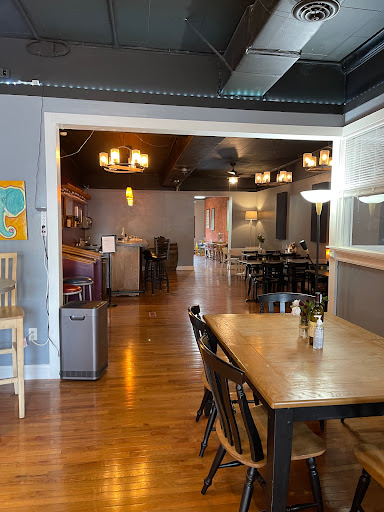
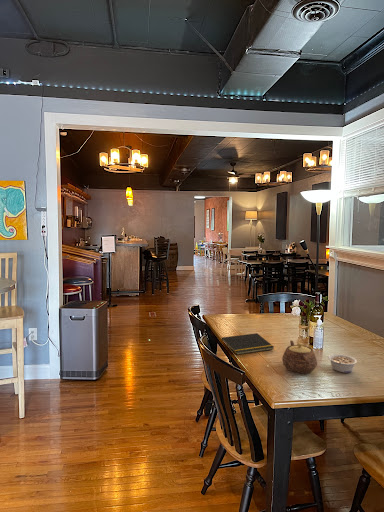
+ notepad (247, 343)
+ teapot (298, 355)
+ legume (342, 363)
